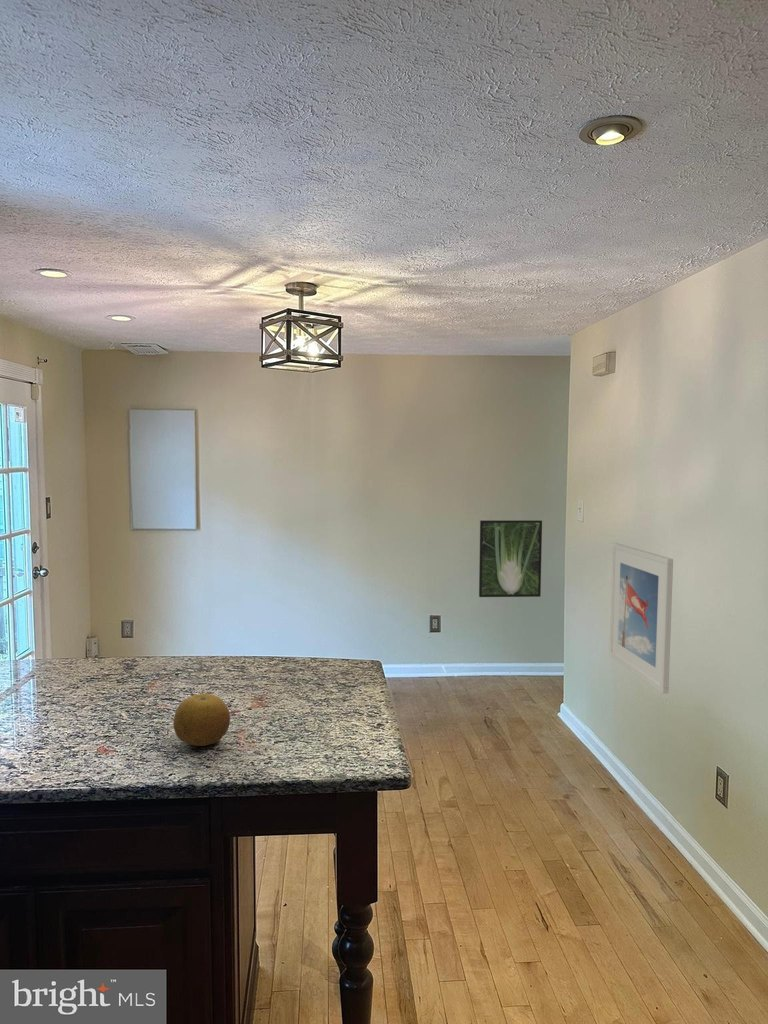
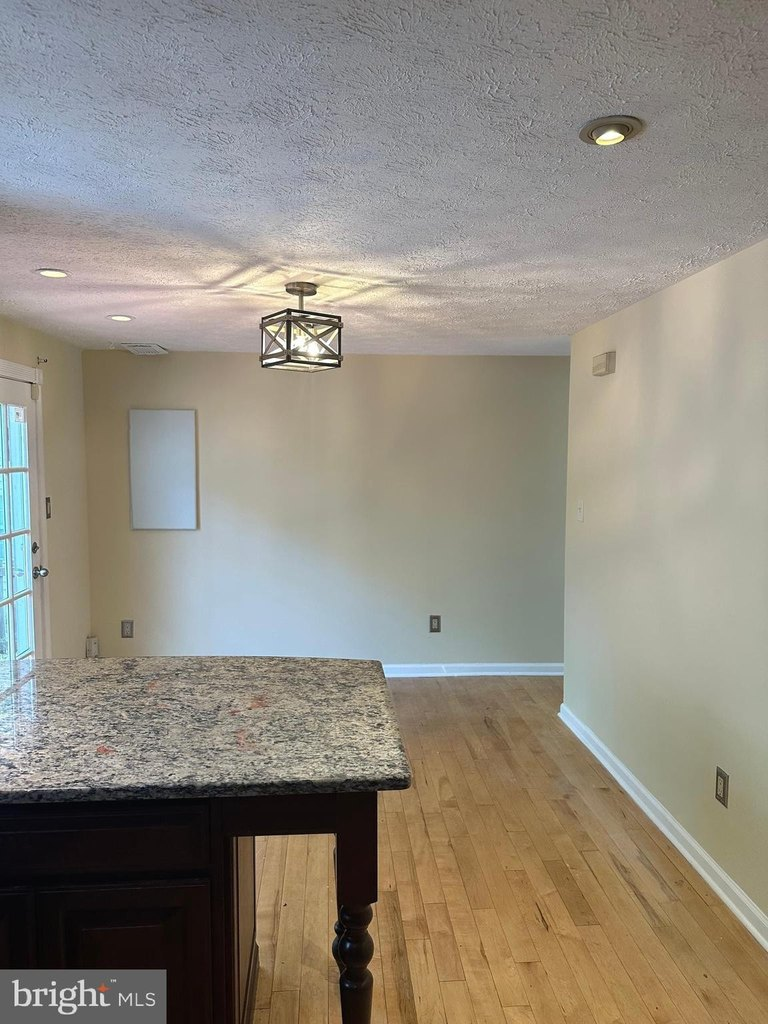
- fruit (202, 719)
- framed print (510, 558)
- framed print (638, 612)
